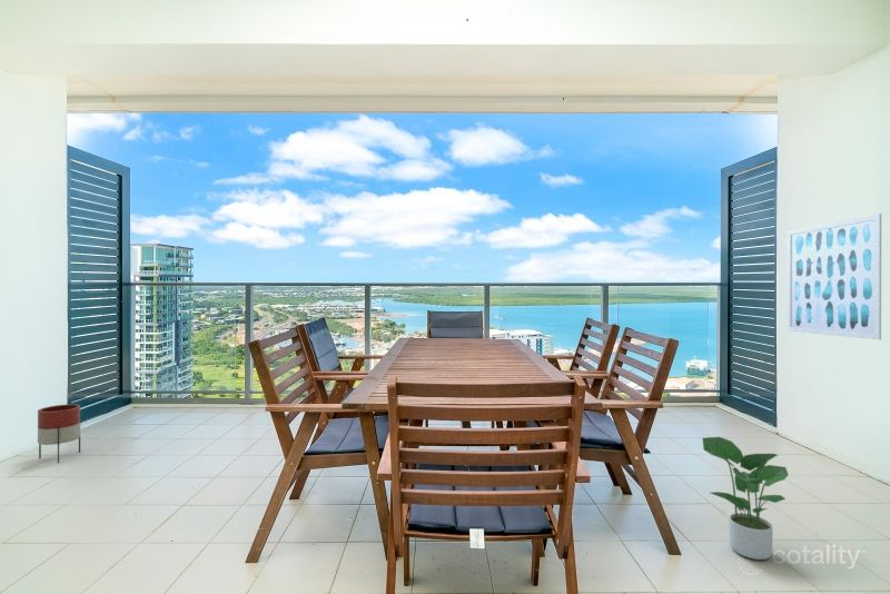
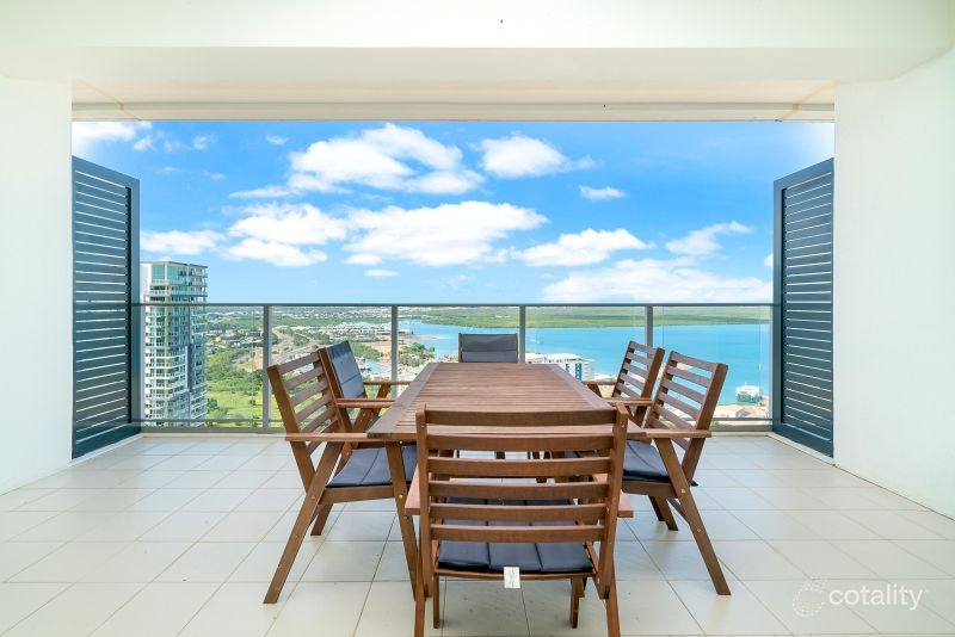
- planter (60, 432)
- potted plant (749, 495)
- wall art (829, 278)
